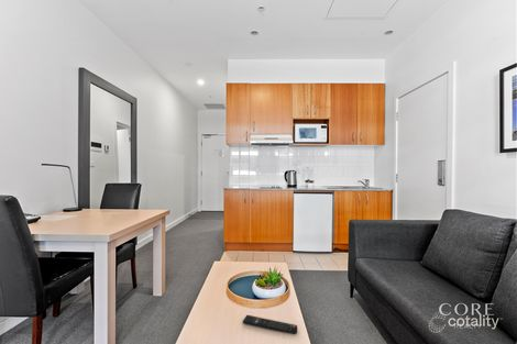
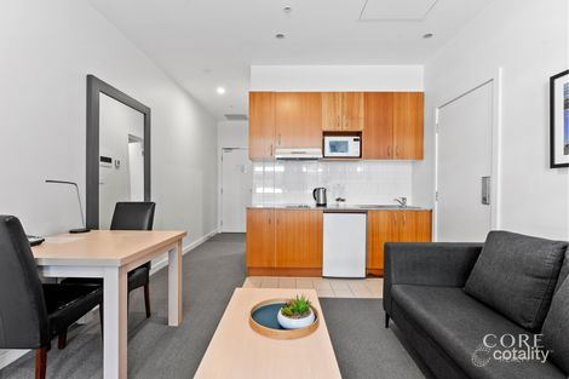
- remote control (270, 324)
